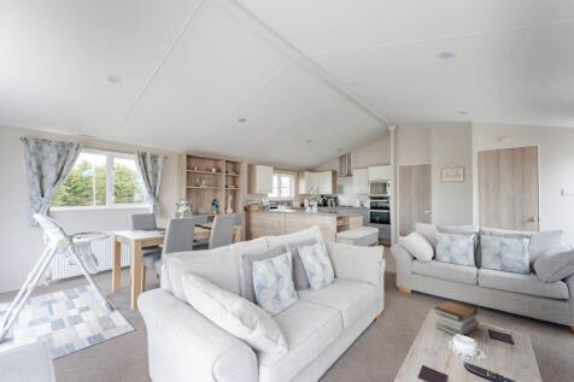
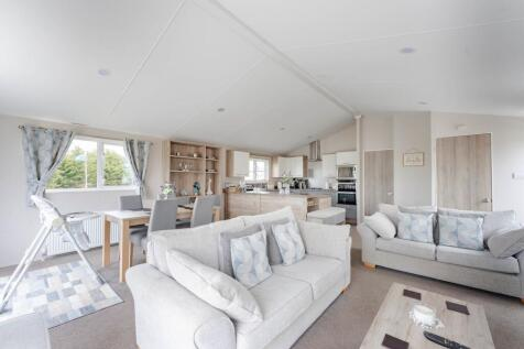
- book stack (456, 317)
